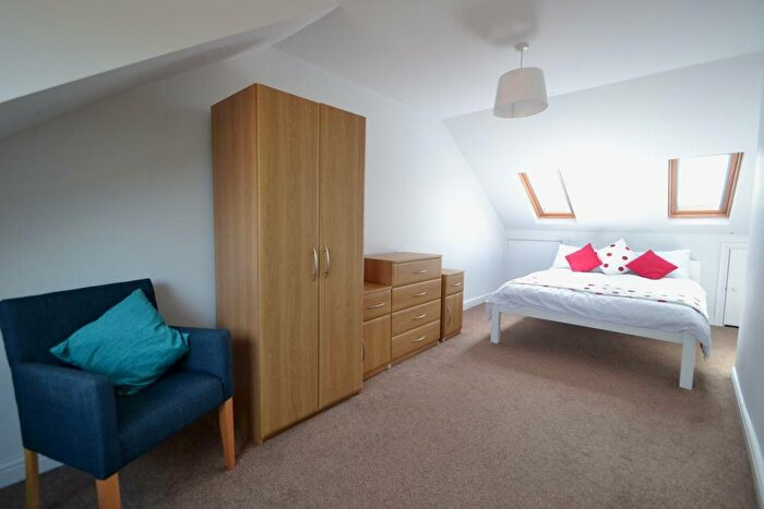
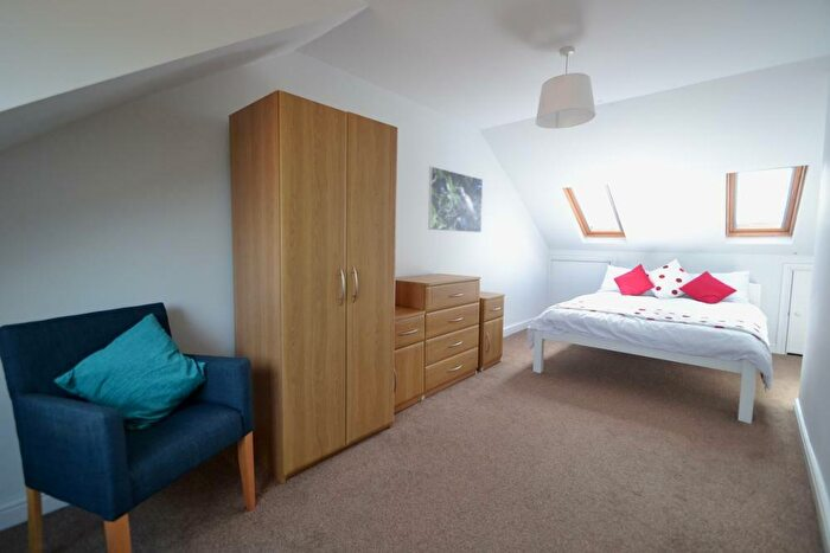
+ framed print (456, 202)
